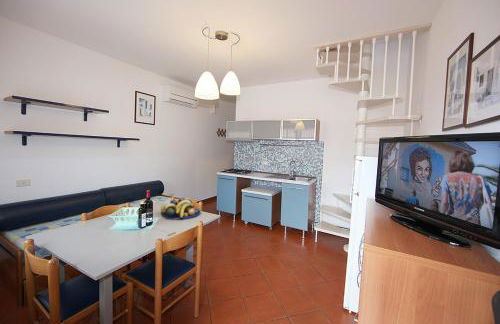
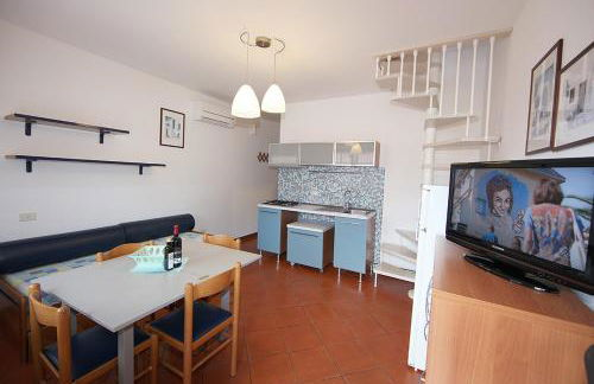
- fruit bowl (181, 206)
